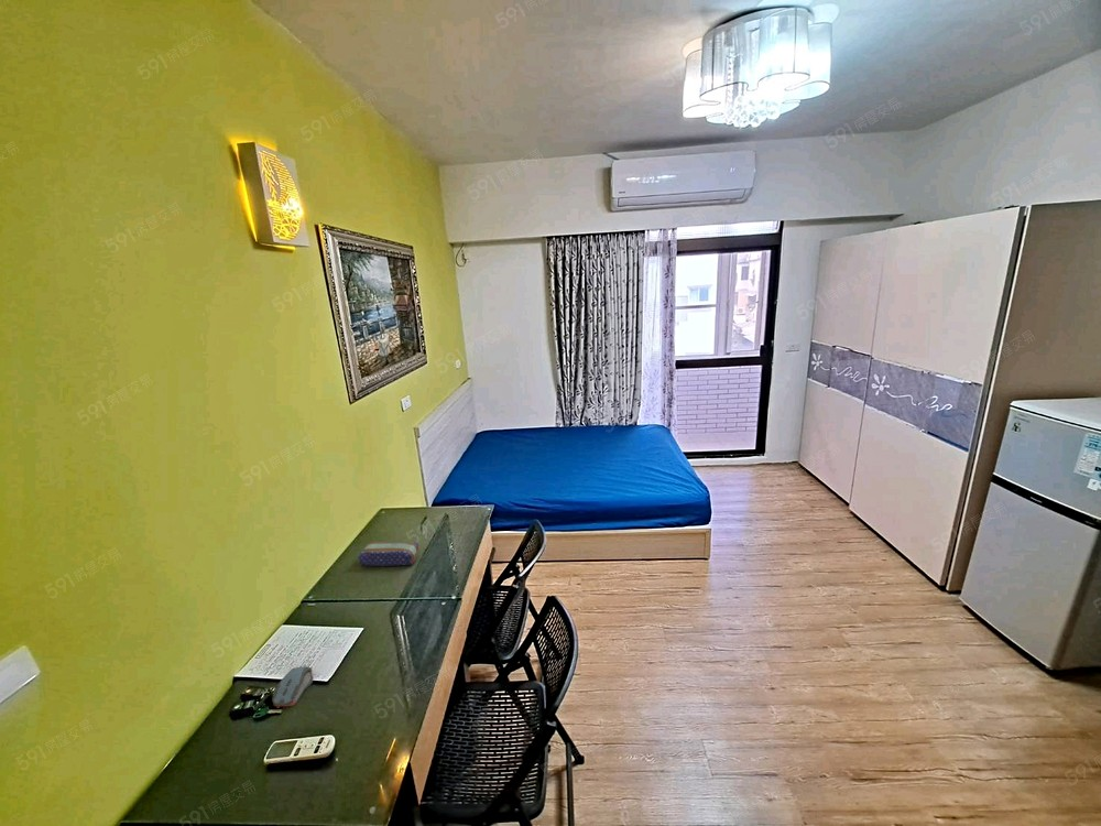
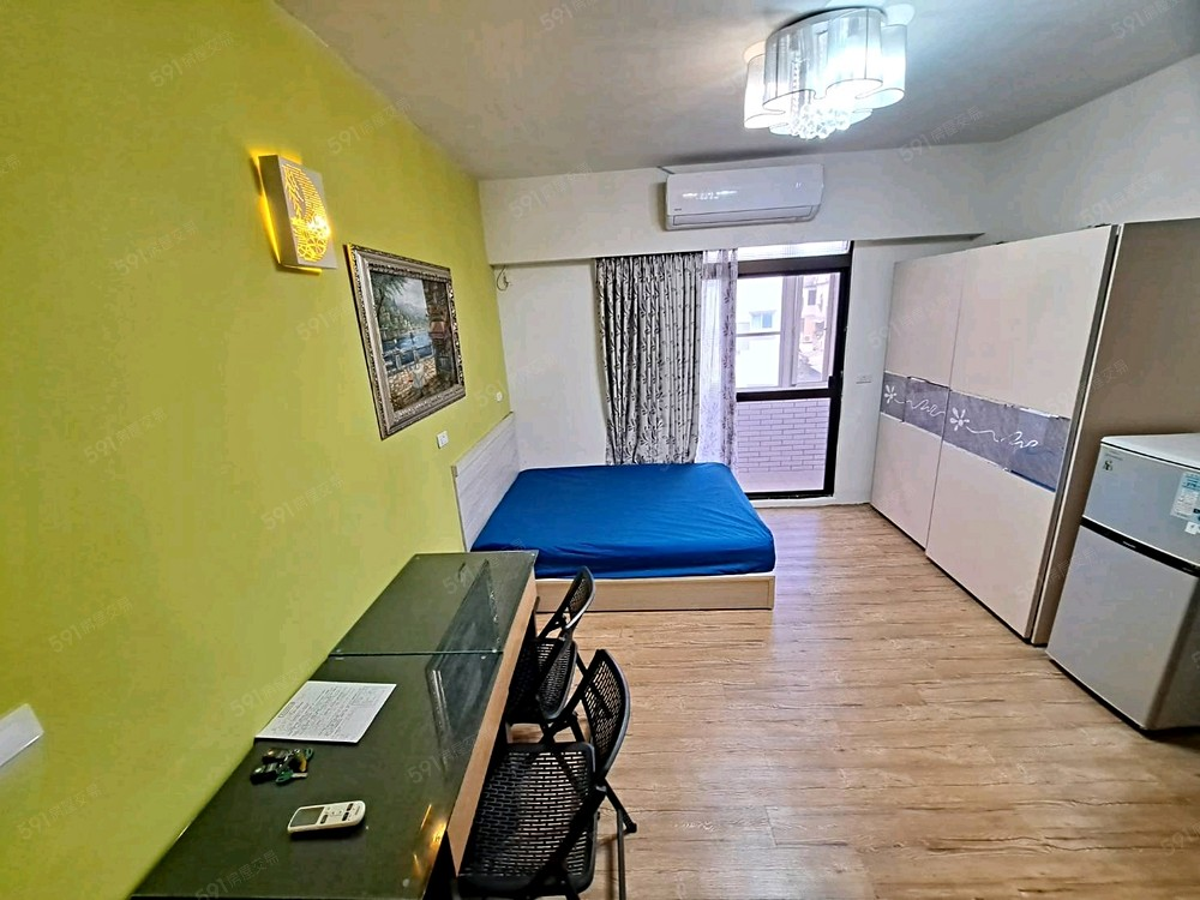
- computer mouse (293, 683)
- pencil case (389, 553)
